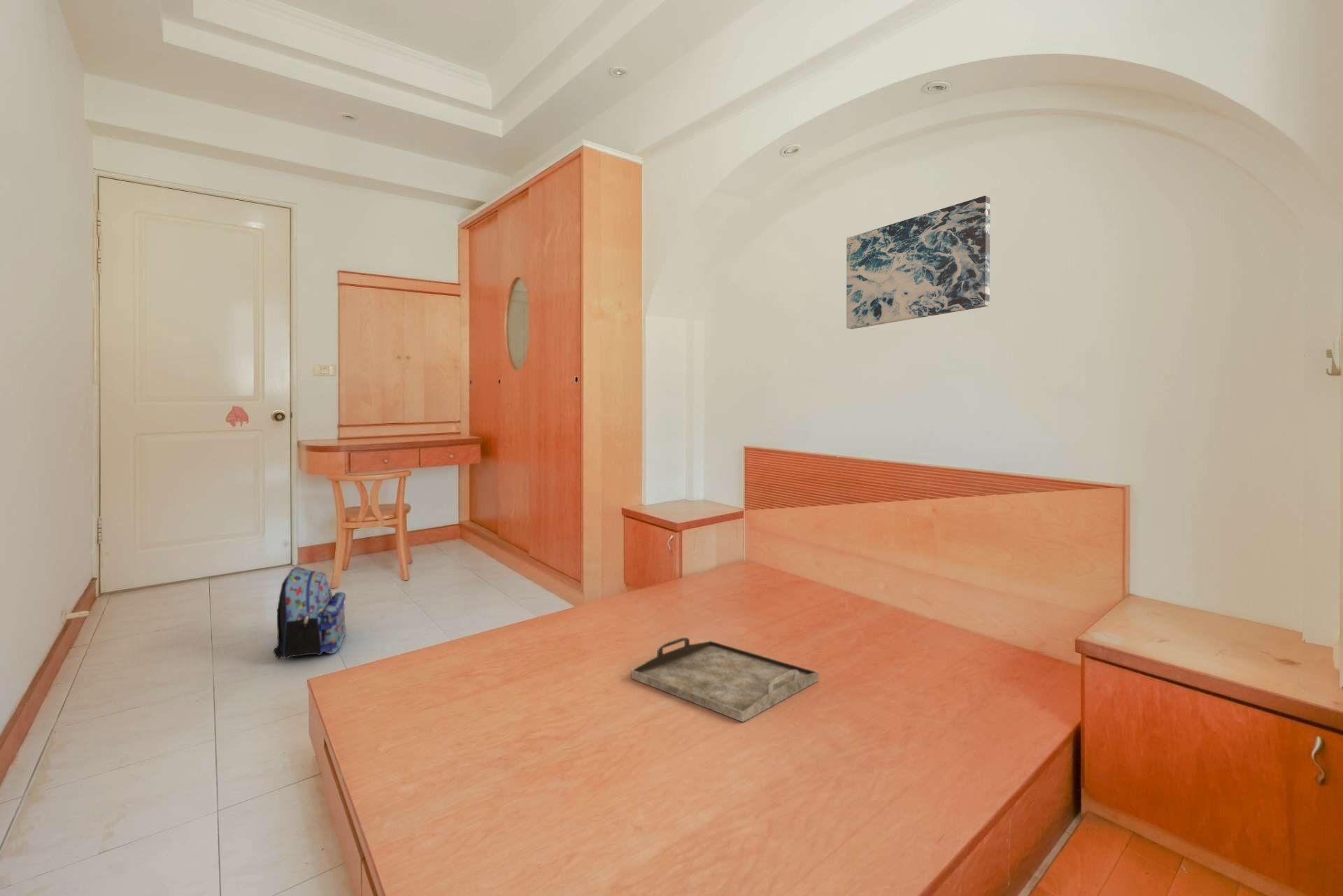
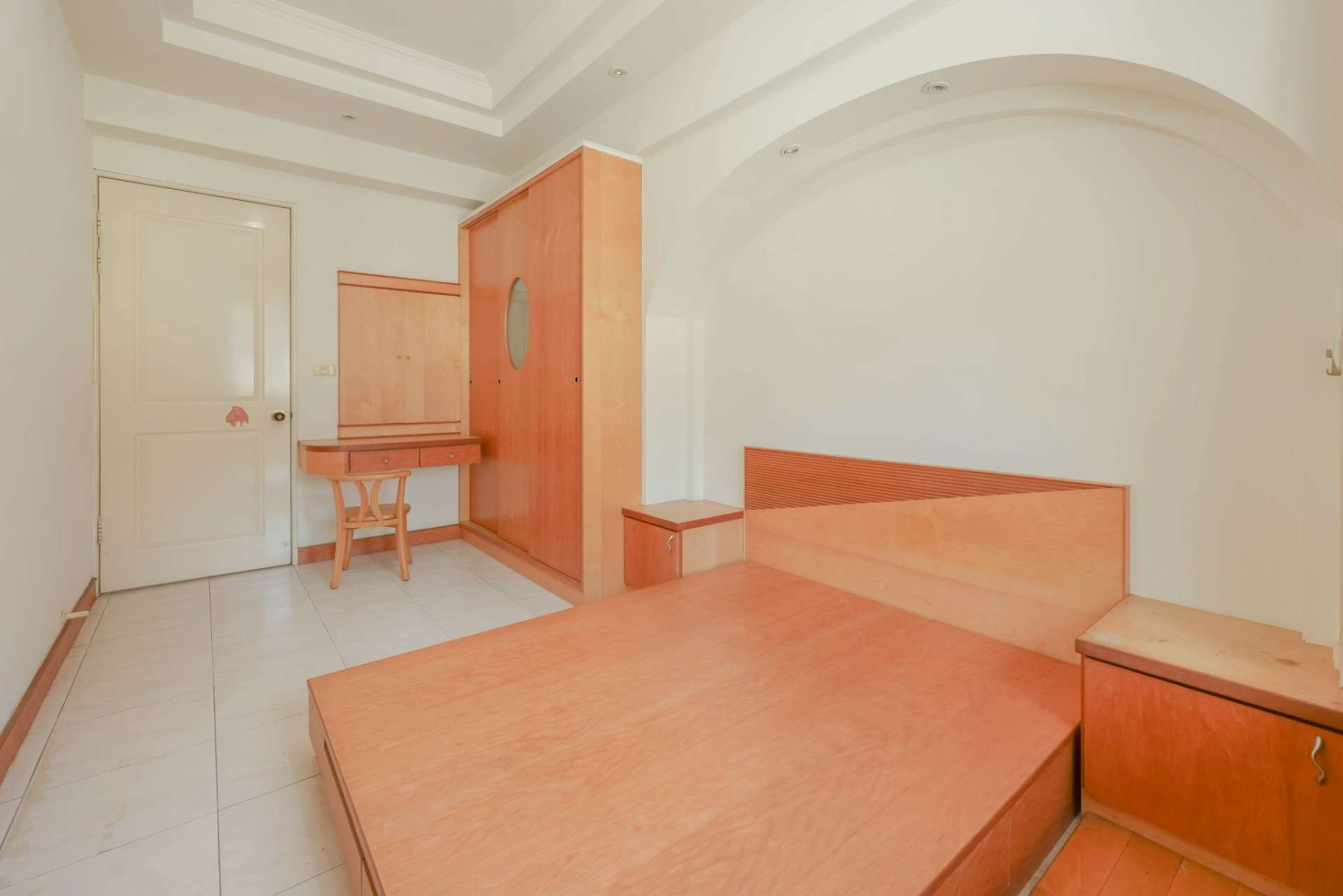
- backpack (312, 607)
- wall art (911, 269)
- serving tray (724, 667)
